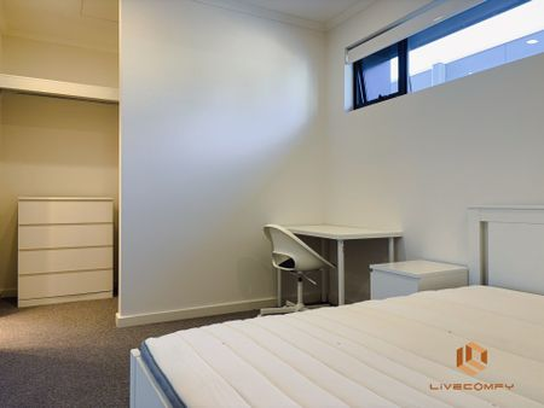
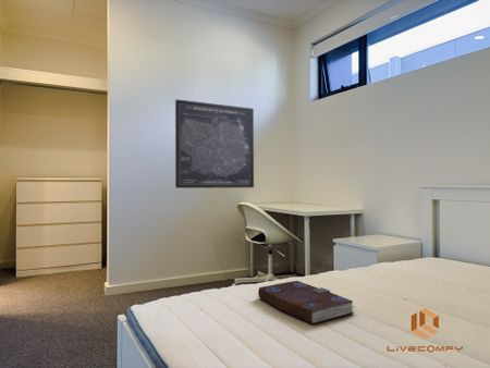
+ book (303, 298)
+ wall art (216, 146)
